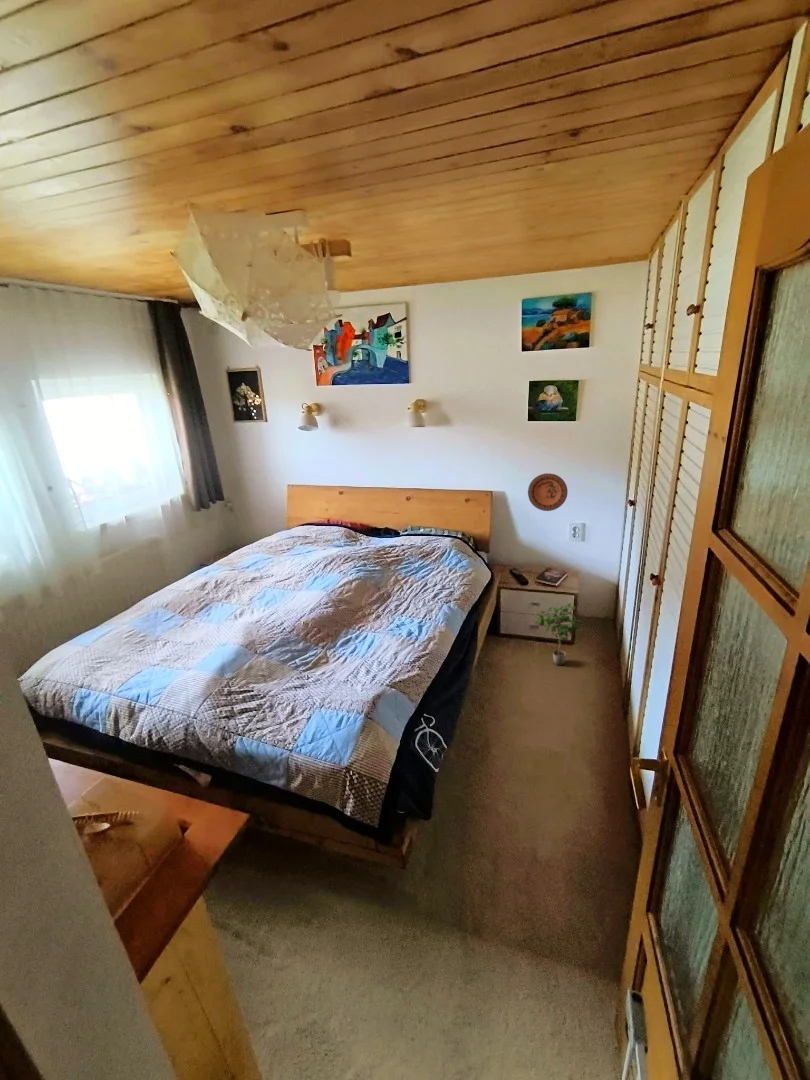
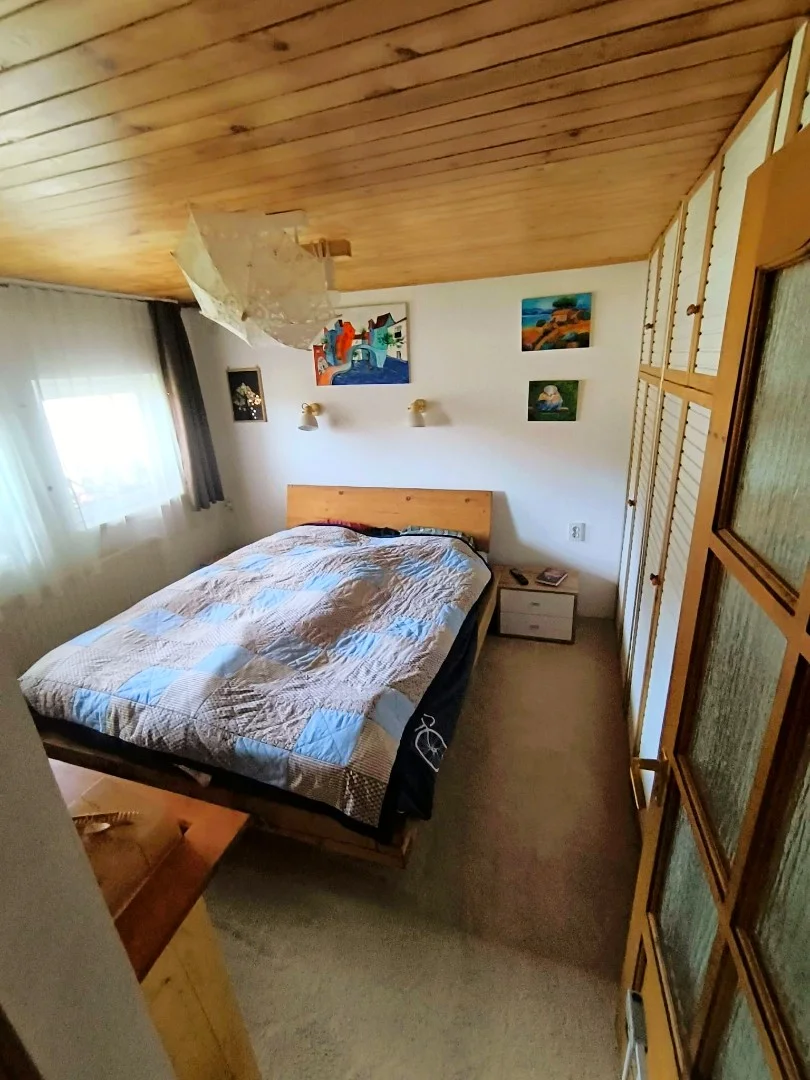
- decorative plate (547, 492)
- potted plant (557, 636)
